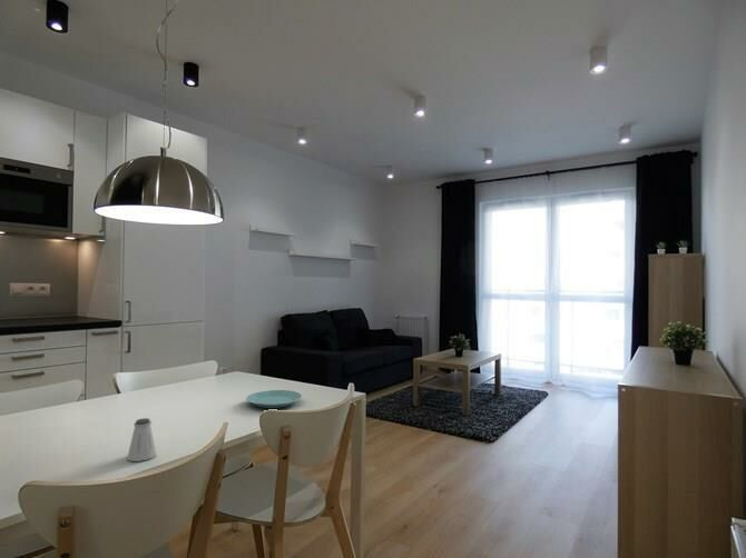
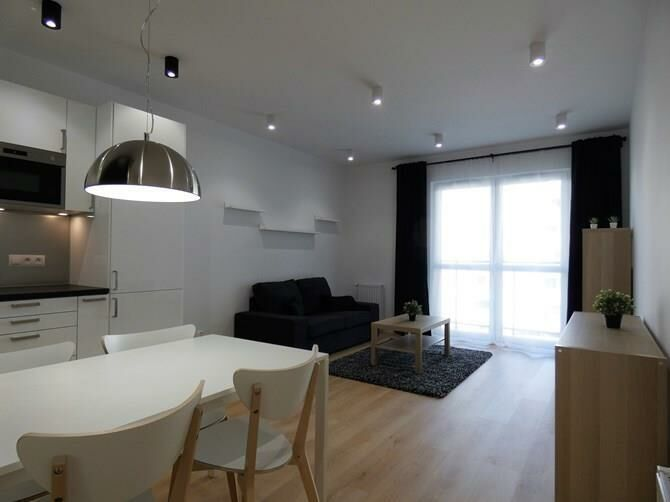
- saltshaker (141, 438)
- plate (274, 399)
